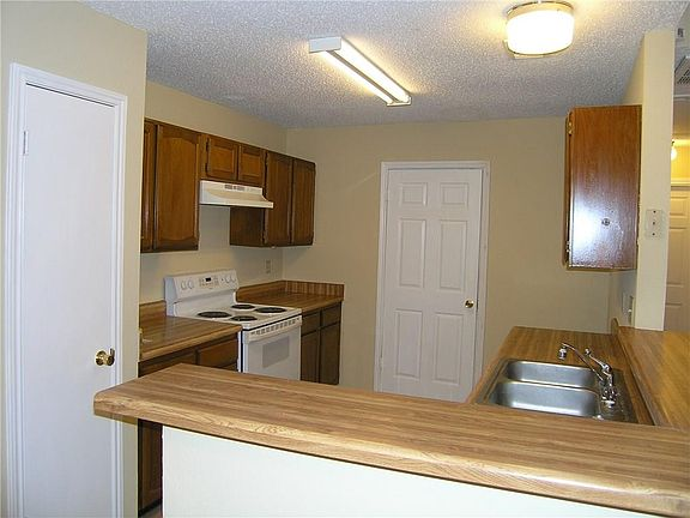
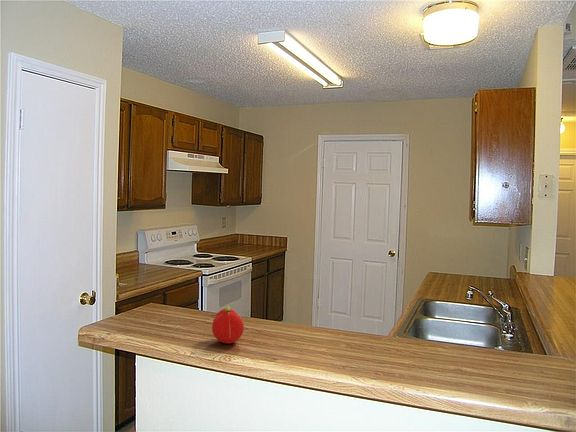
+ fruit (227, 323)
